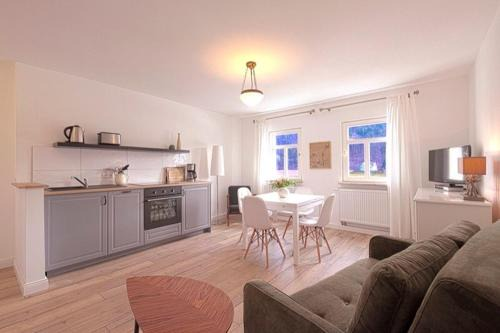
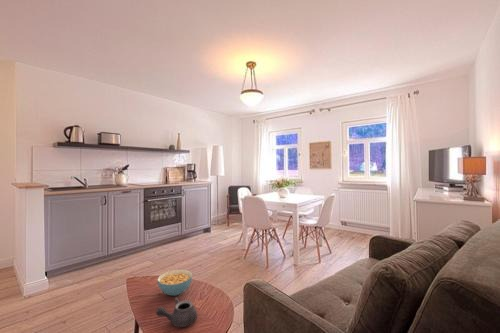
+ teapot (176, 311)
+ cereal bowl (175, 284)
